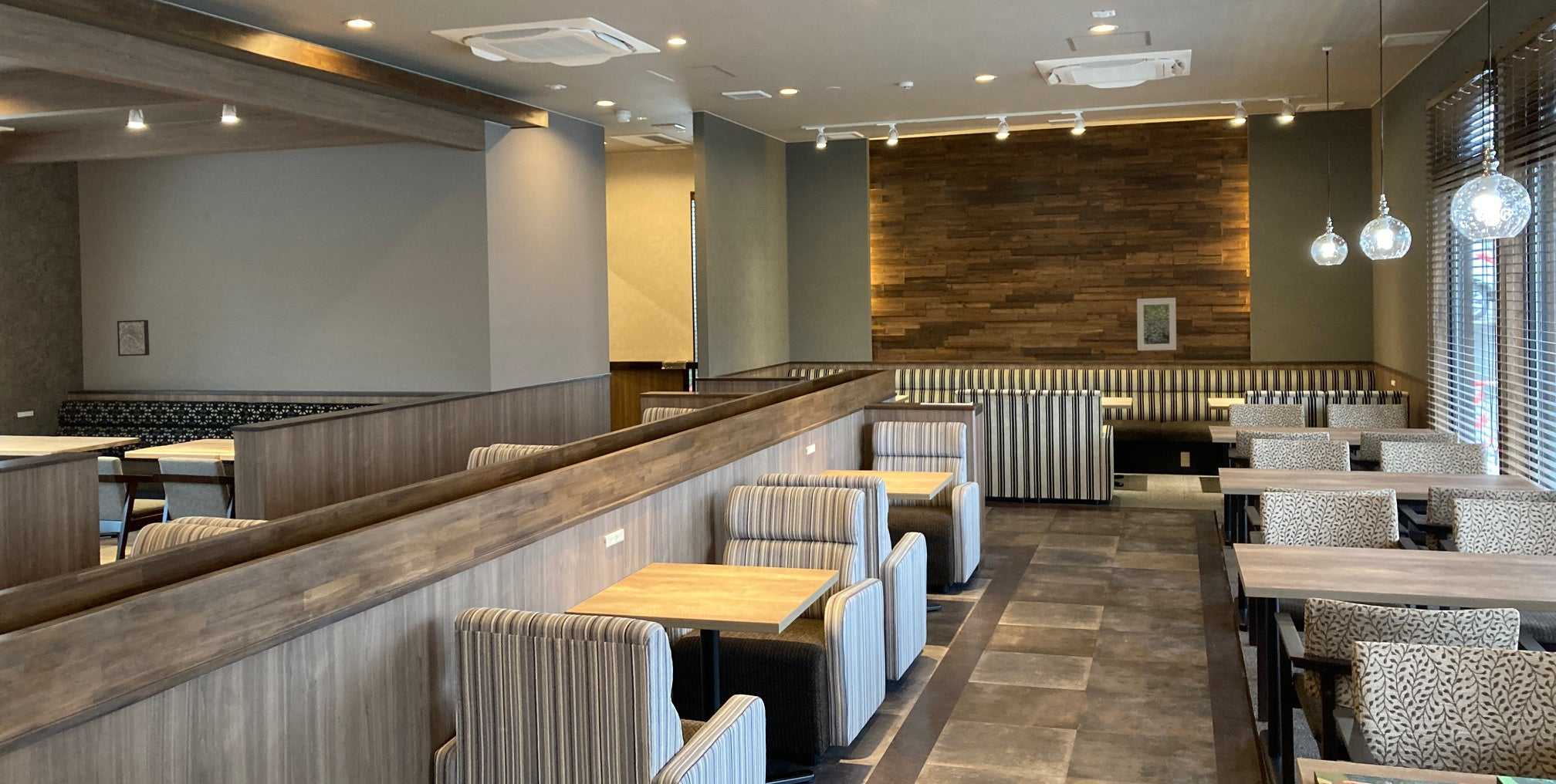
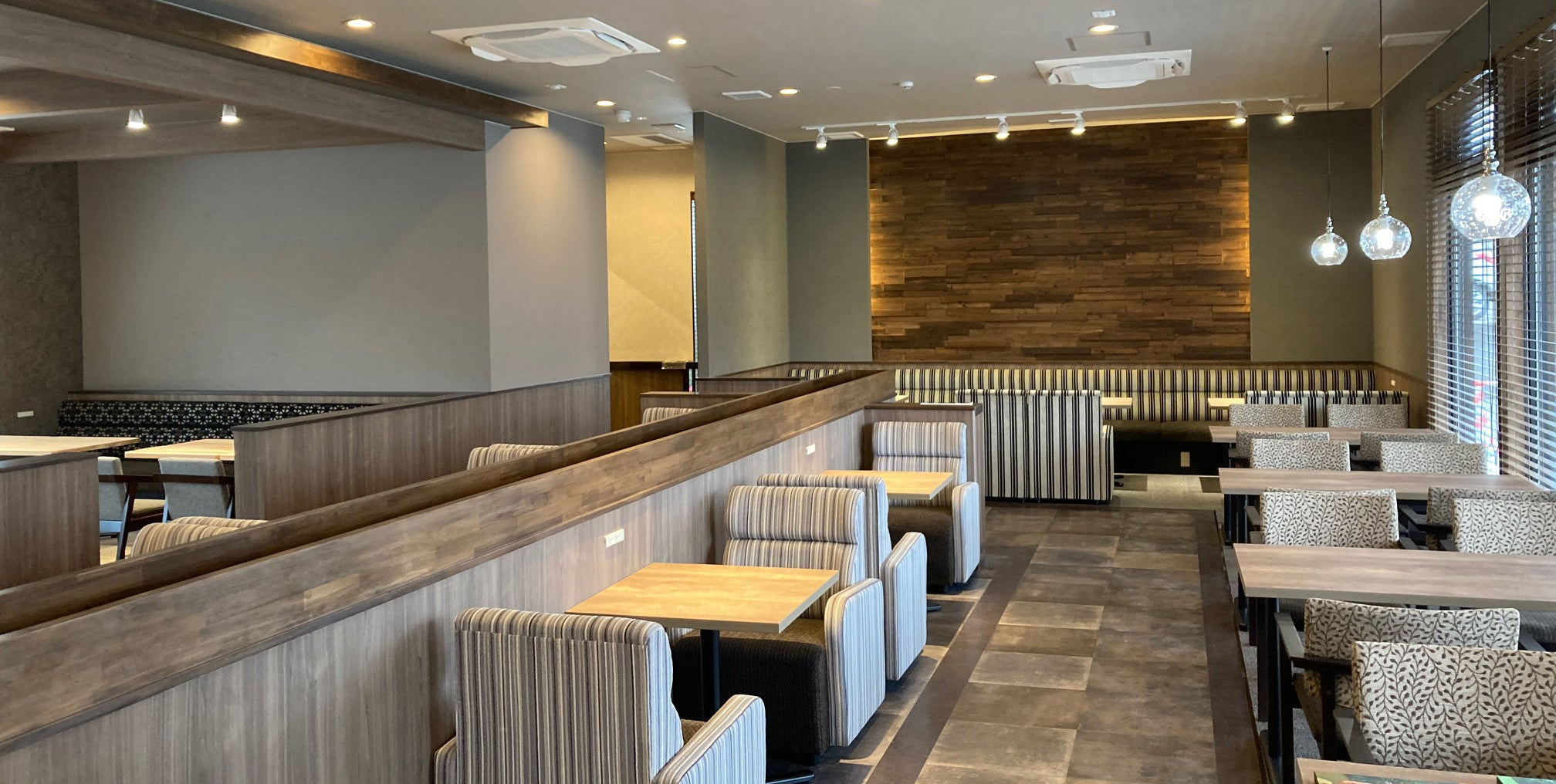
- wall art (133, 338)
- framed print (1156, 324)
